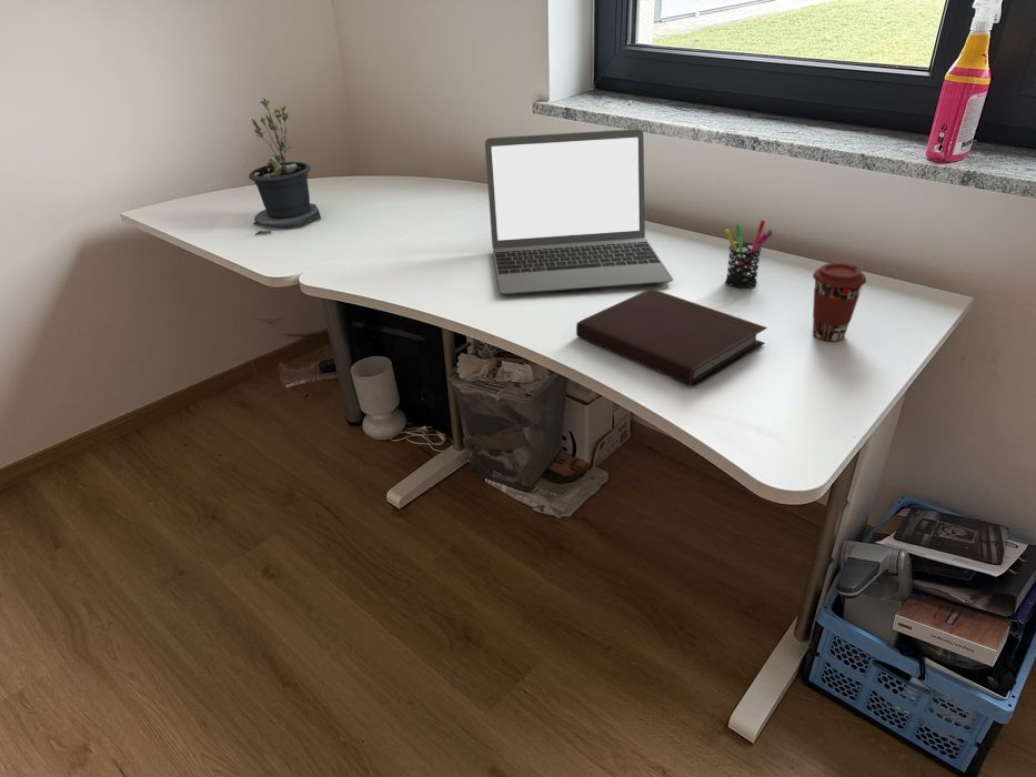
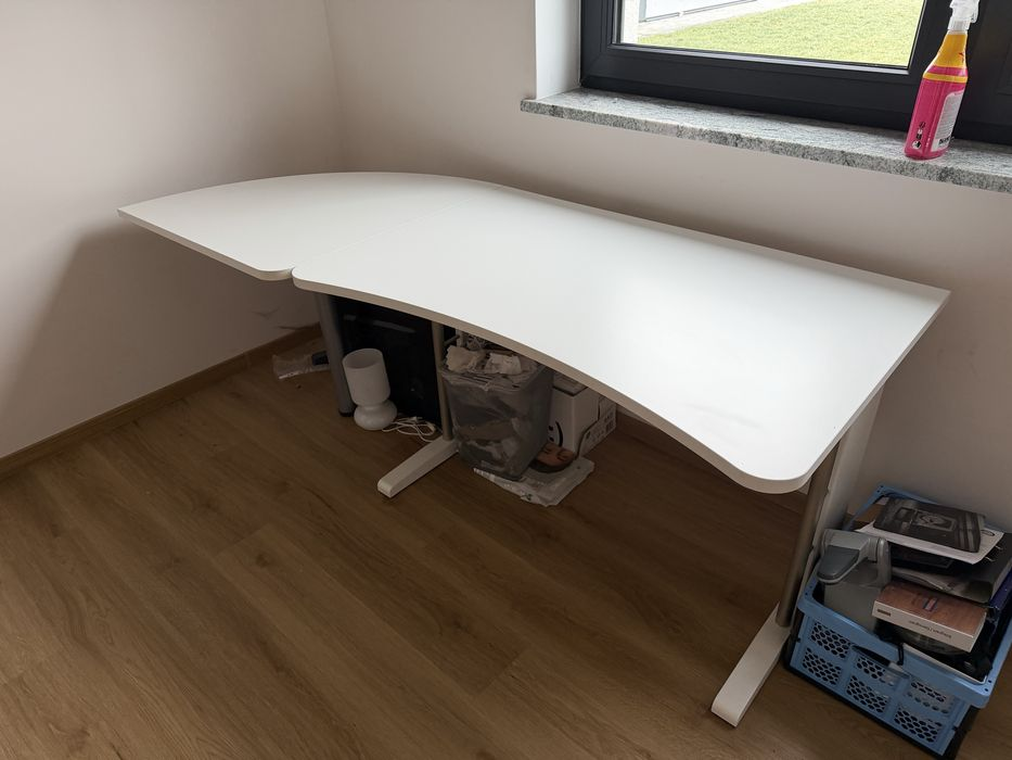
- pen holder (745, 251)
- notebook (668, 332)
- laptop (575, 208)
- potted plant (274, 160)
- coffee cup (834, 302)
